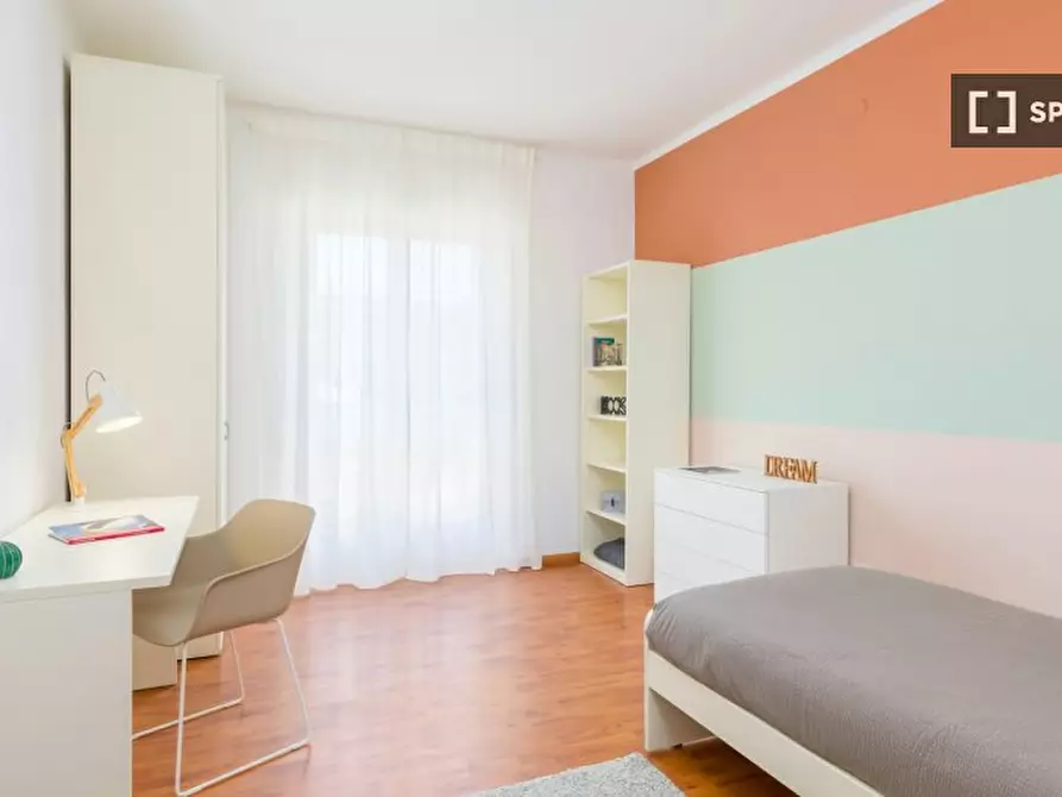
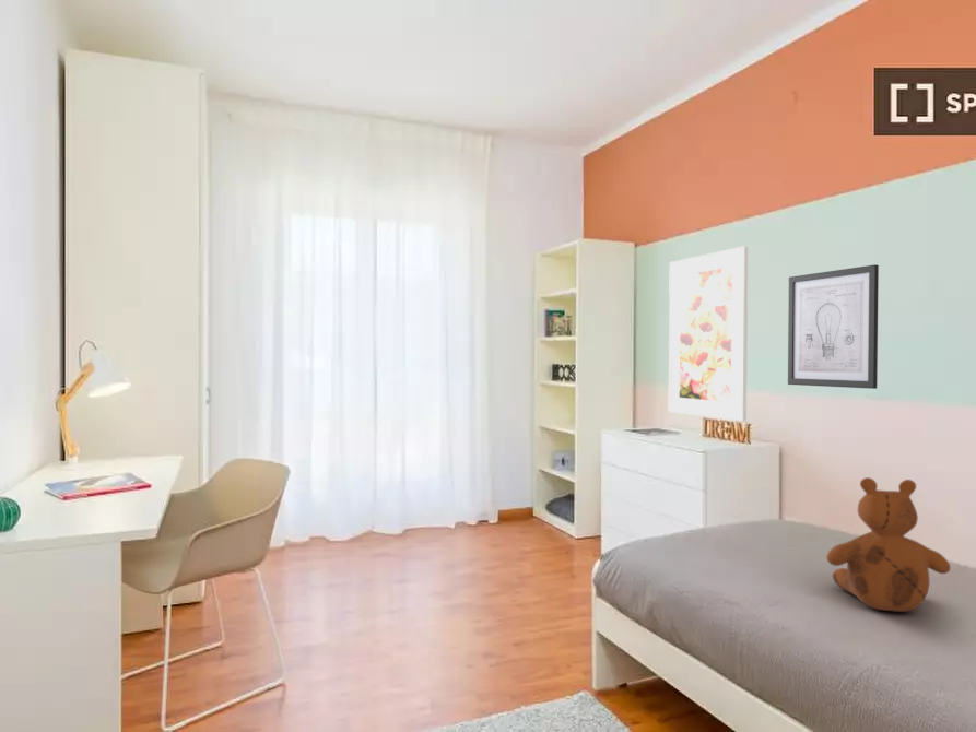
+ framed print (705, 335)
+ teddy bear (880, 538)
+ wall art (830, 329)
